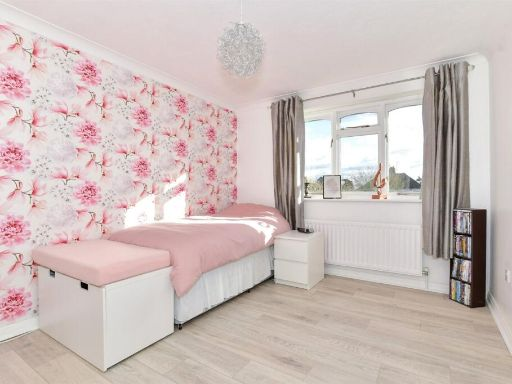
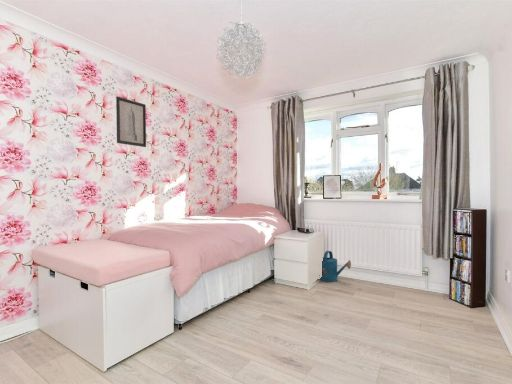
+ watering can (334, 265)
+ wall art (131, 122)
